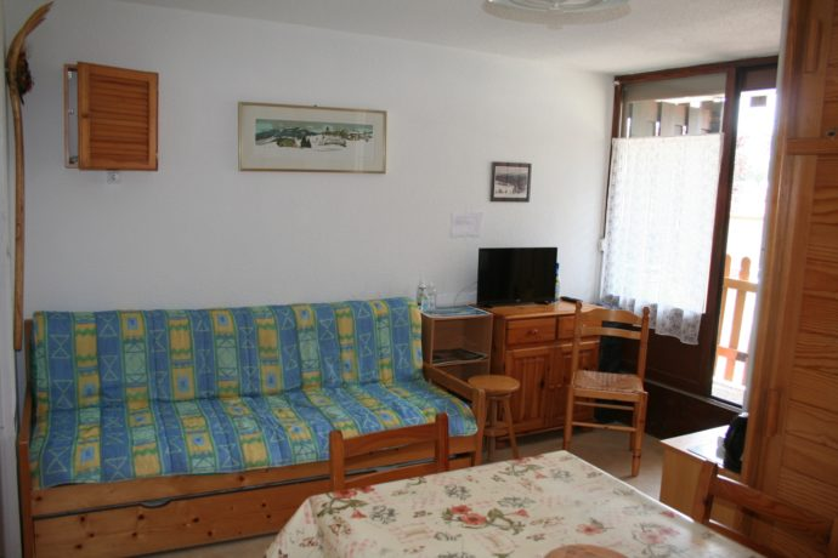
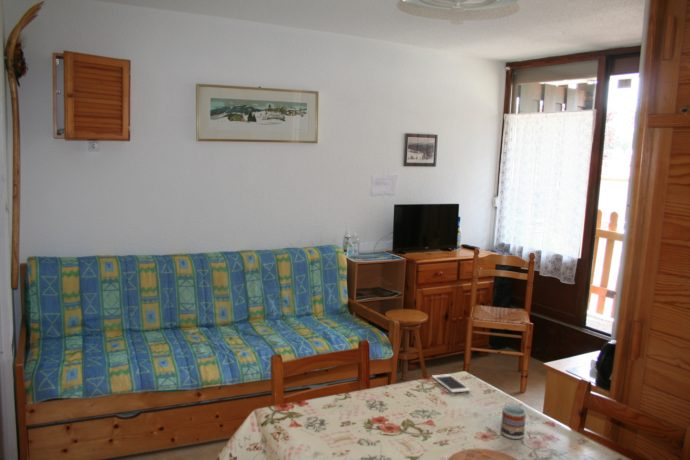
+ cup (511, 419)
+ cell phone (450, 383)
